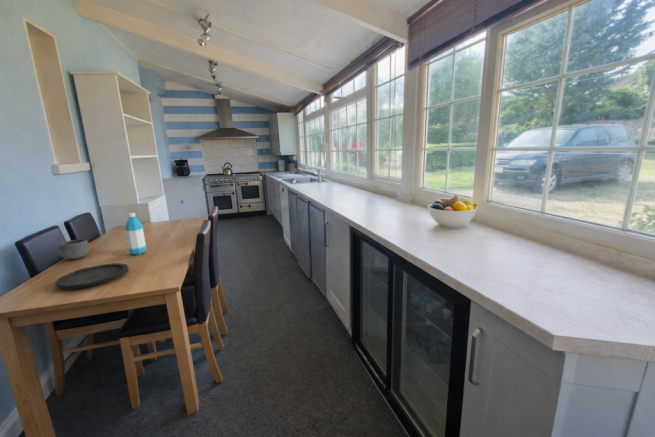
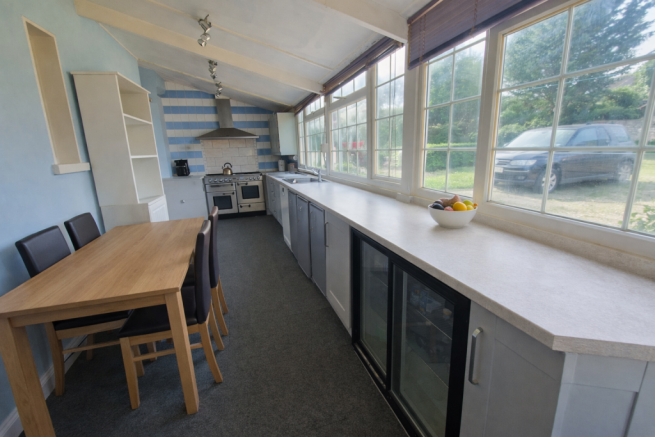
- bowl (74, 250)
- water bottle (134, 233)
- plate (94, 275)
